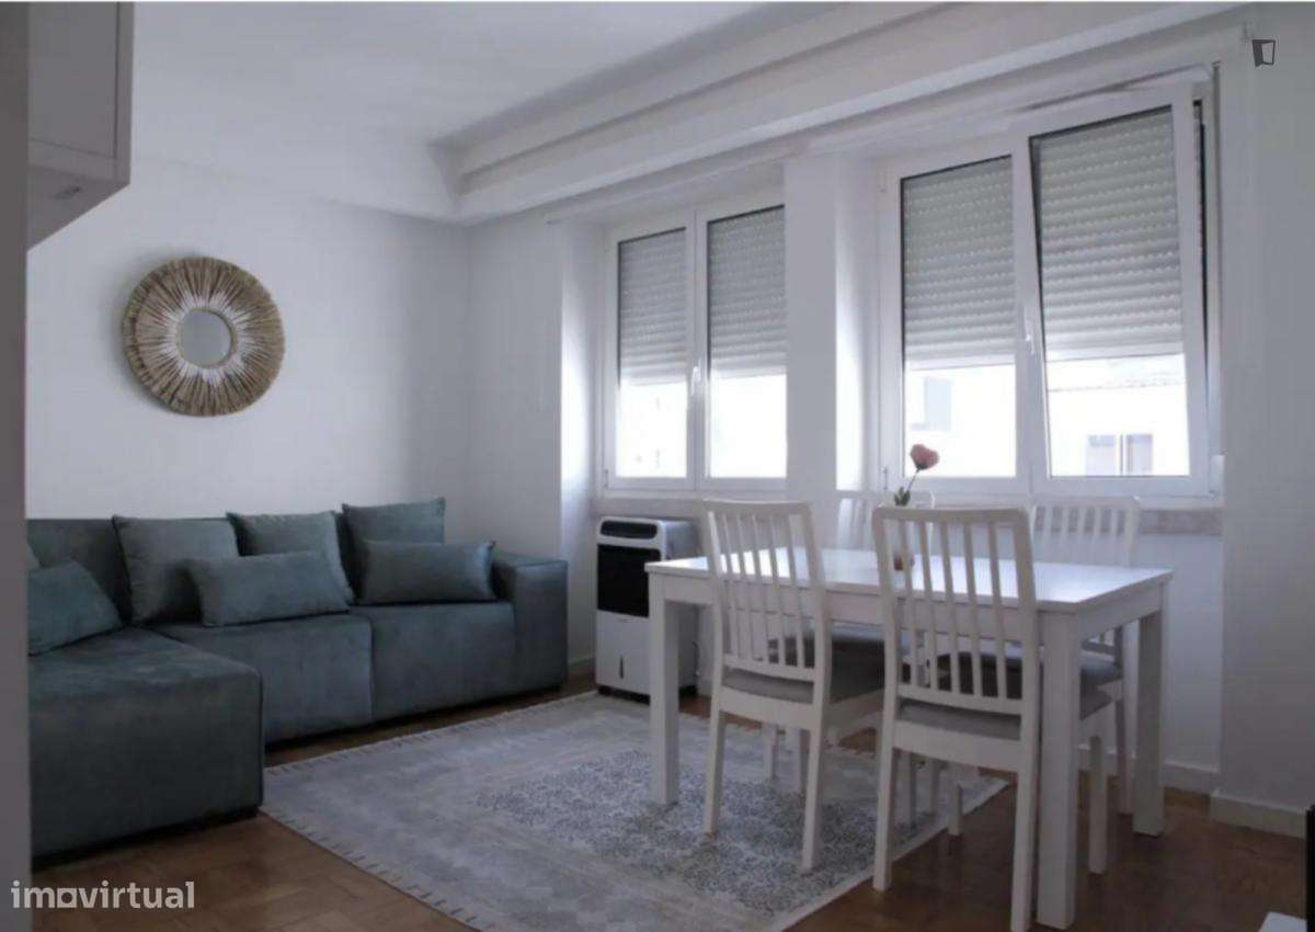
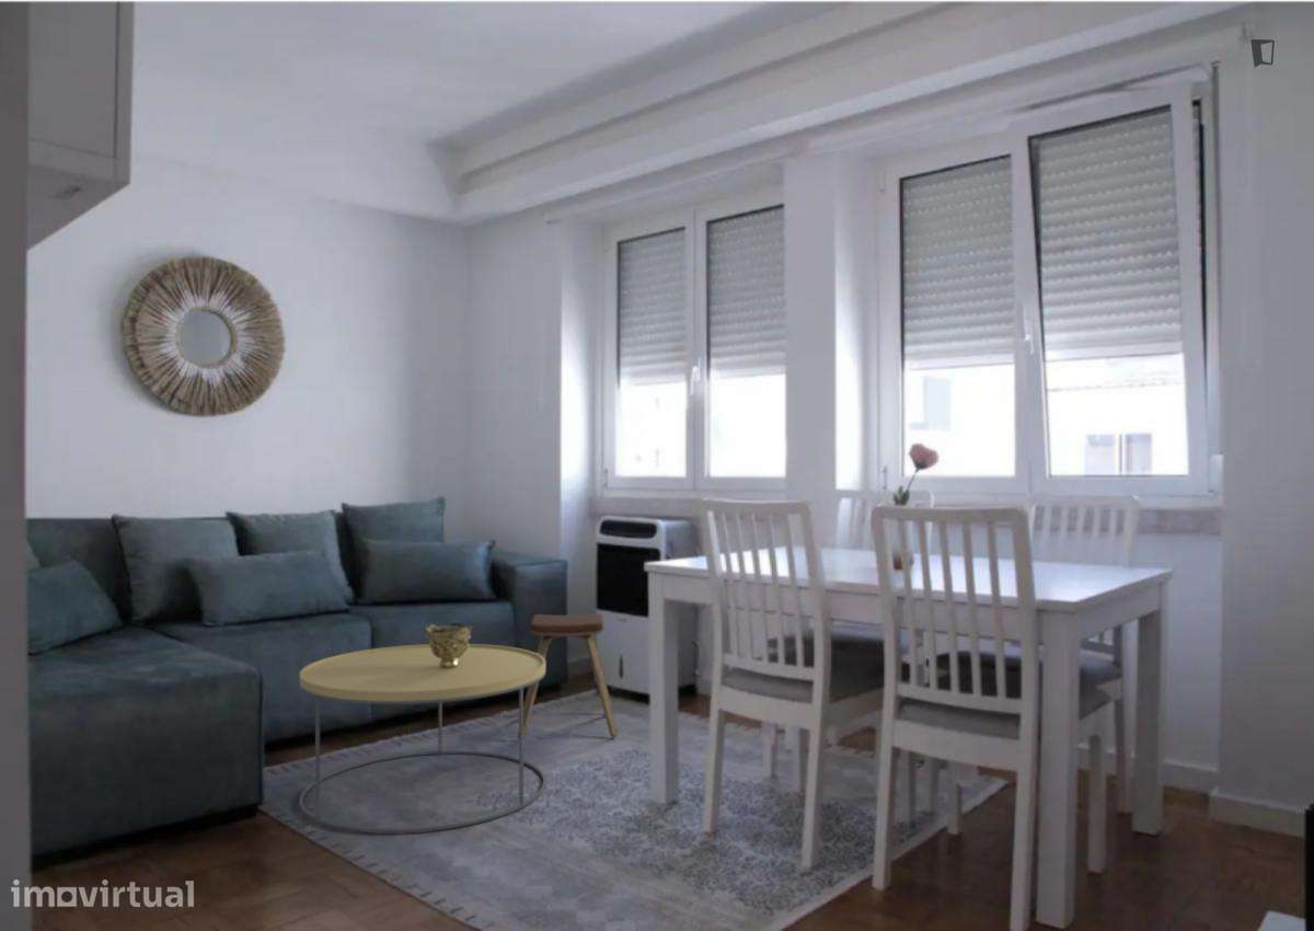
+ coffee table (438, 726)
+ decorative bowl (449, 642)
+ music stool (591, 664)
